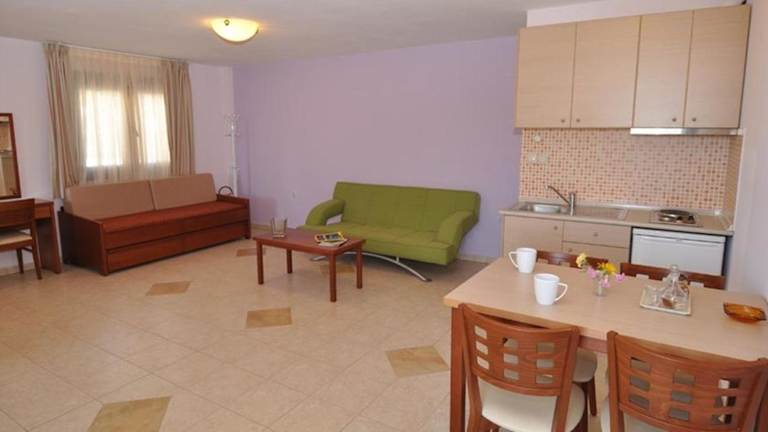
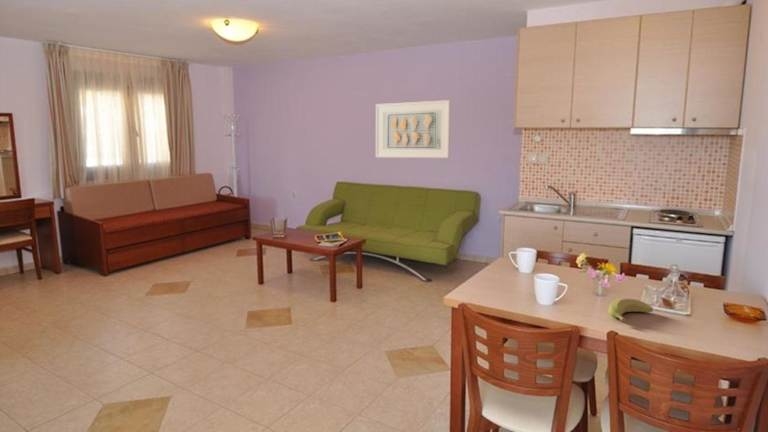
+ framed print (411, 130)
+ banana (630, 309)
